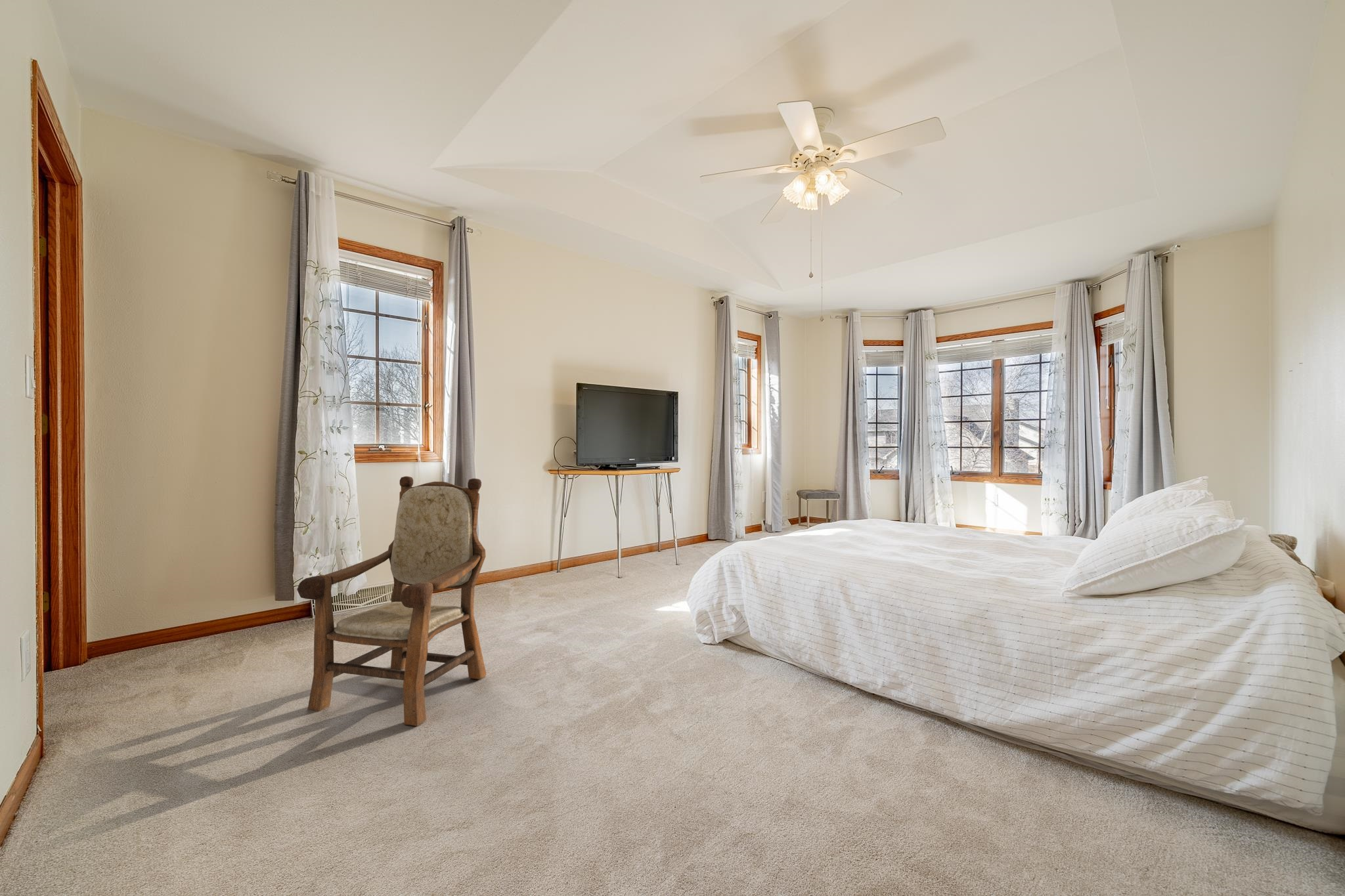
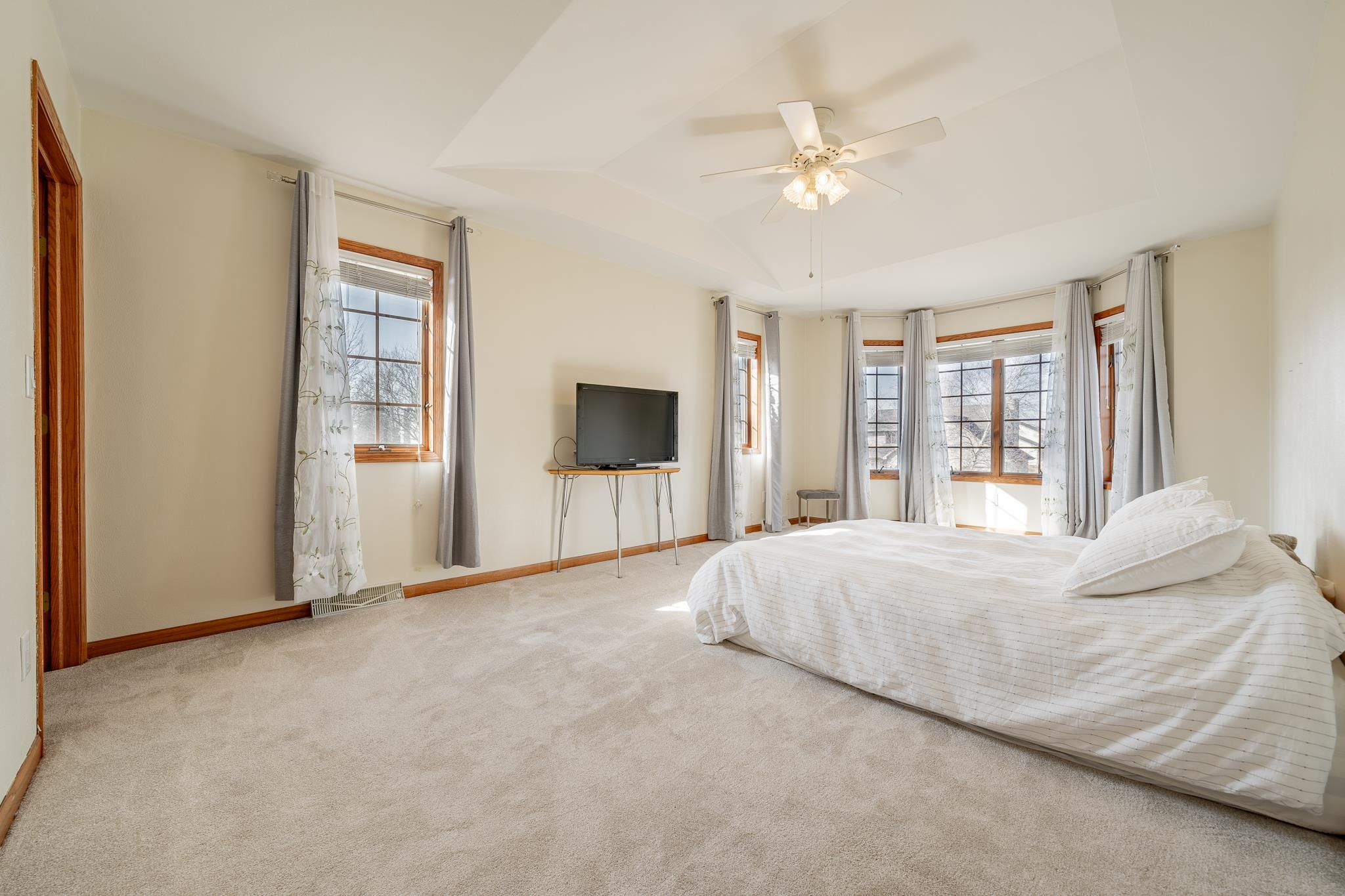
- armchair (405, 585)
